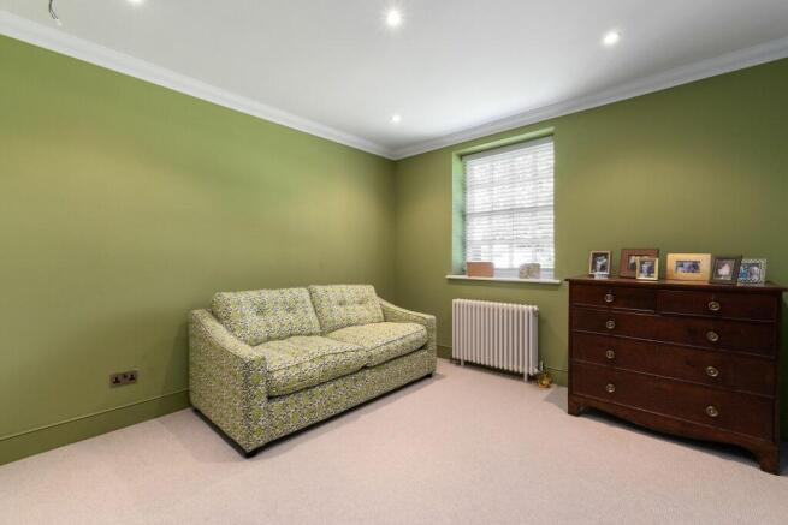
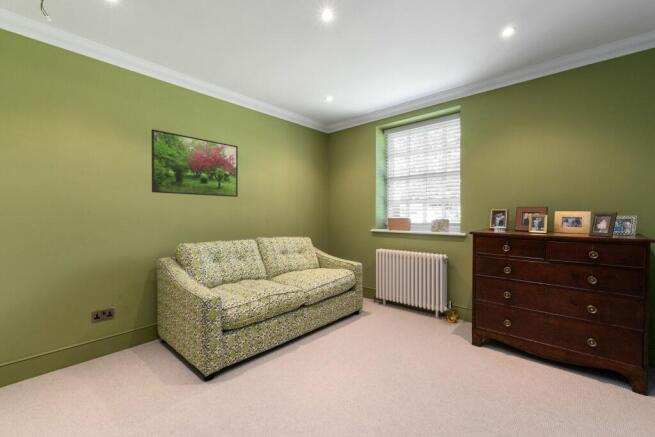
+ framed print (199, 166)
